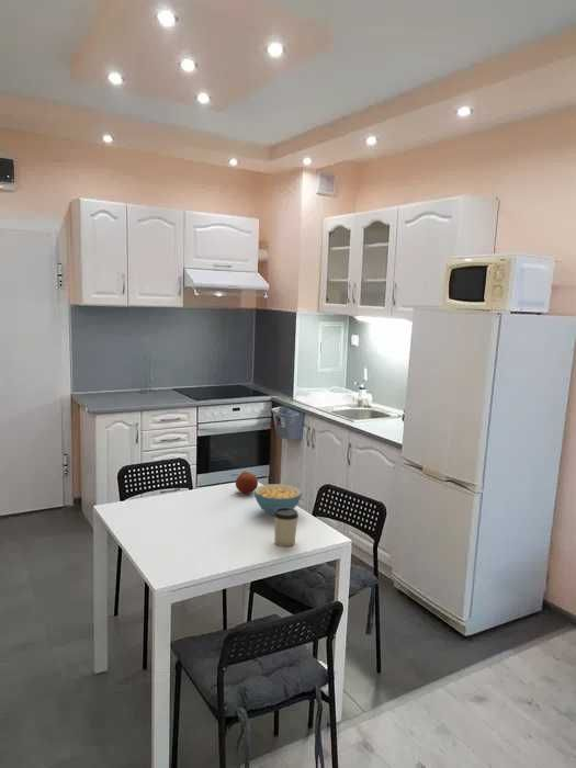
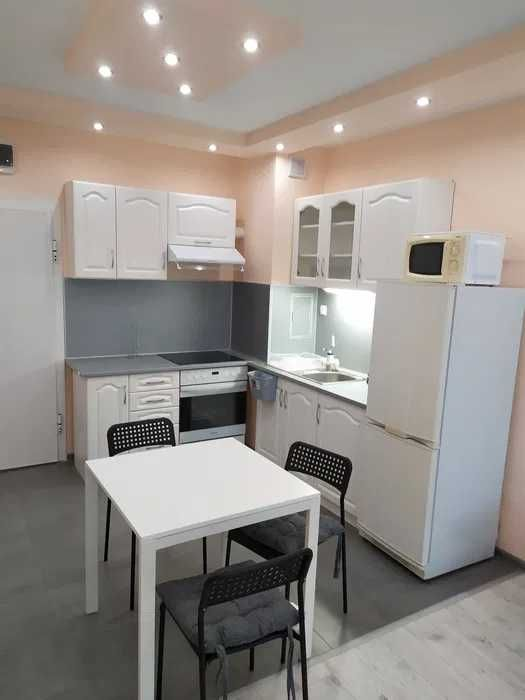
- cup (285, 527)
- fruit (246, 482)
- cereal bowl (276, 501)
